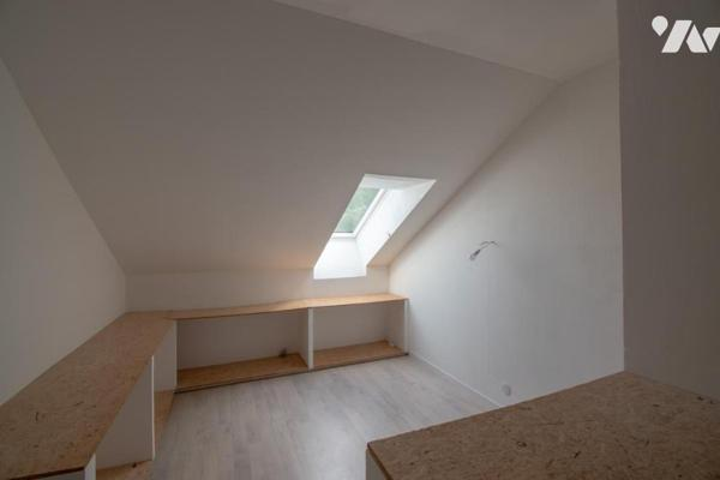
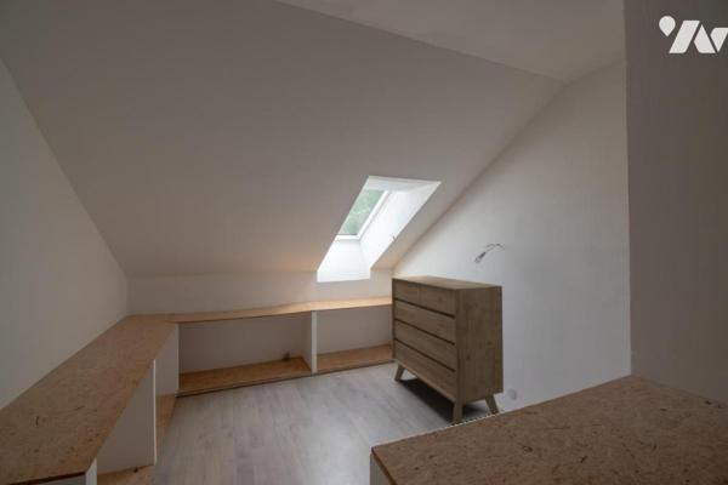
+ dresser (439, 337)
